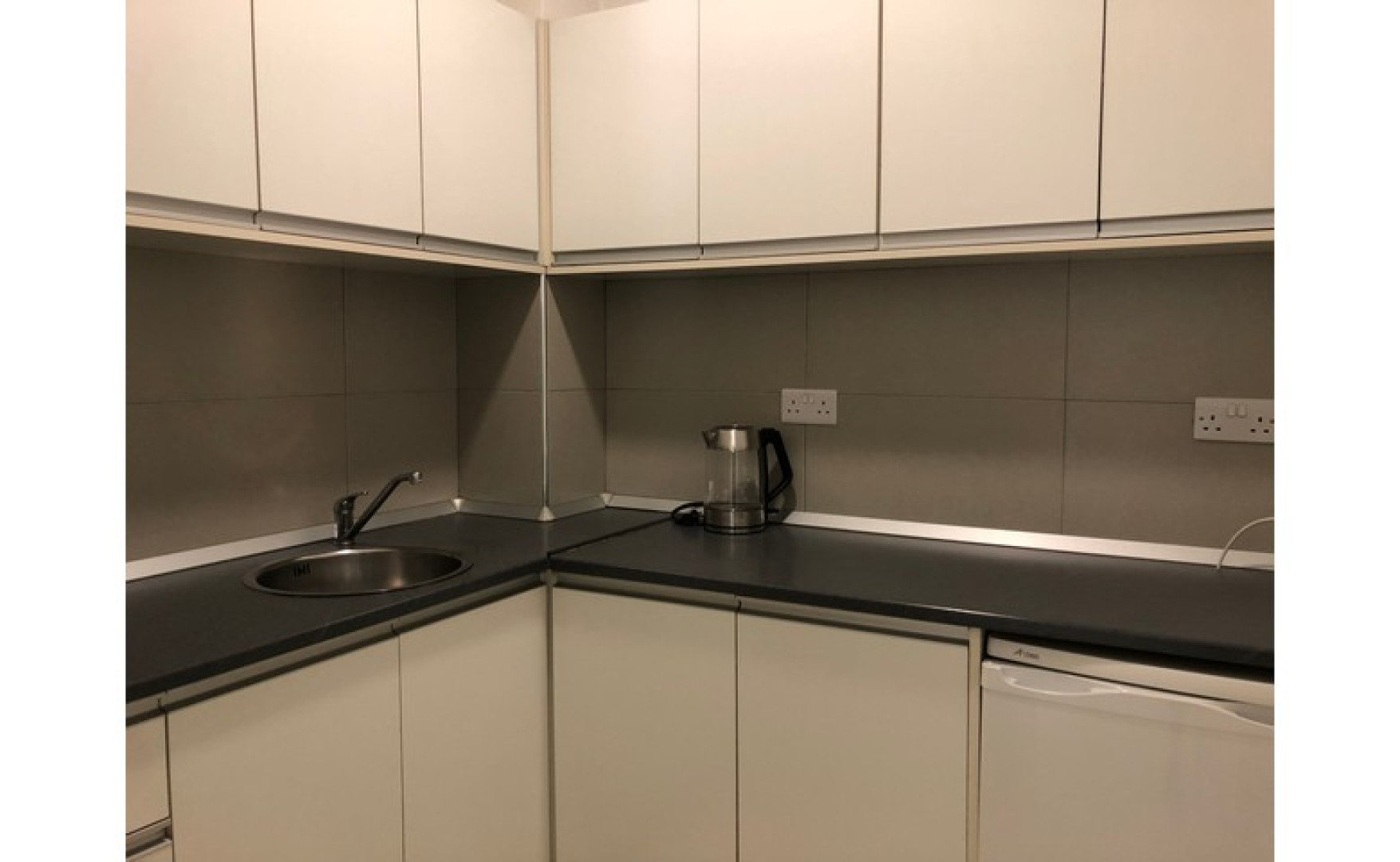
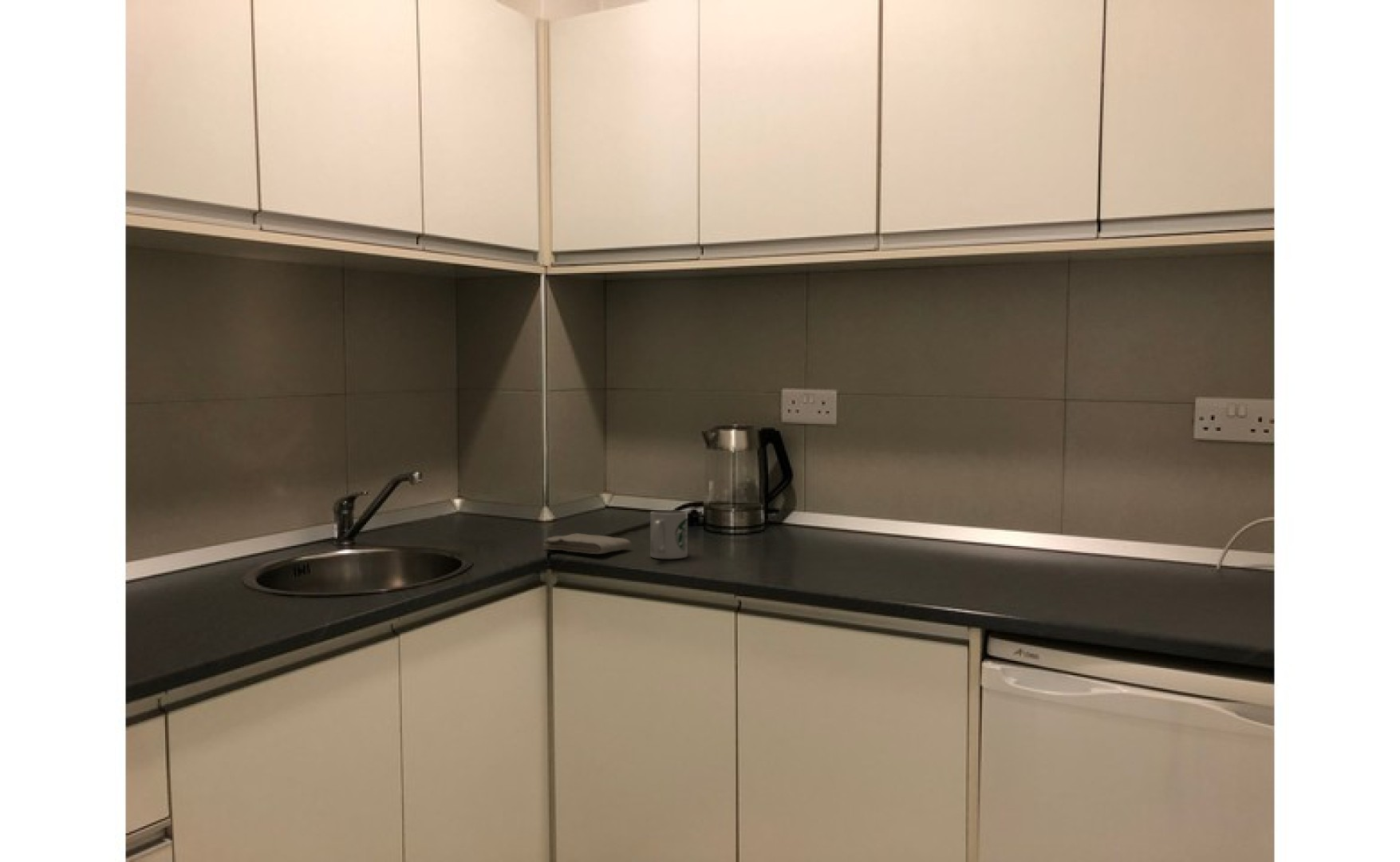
+ mug (665, 535)
+ washcloth (586, 543)
